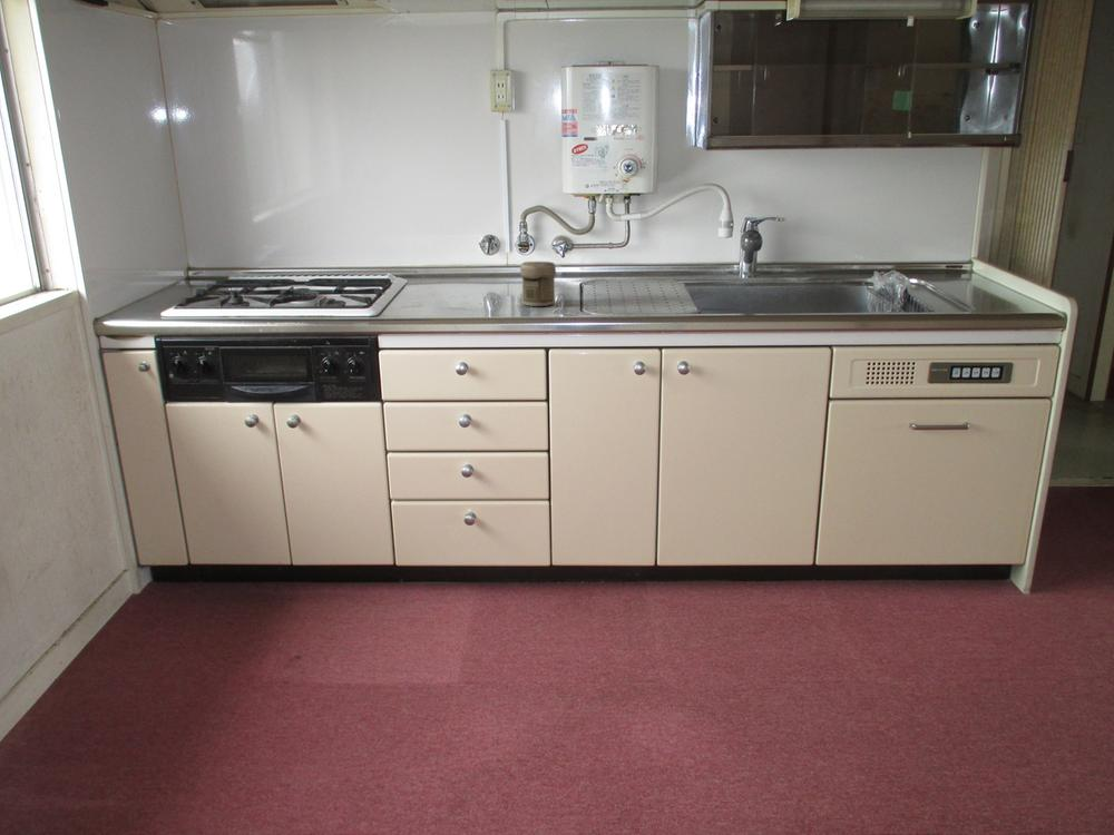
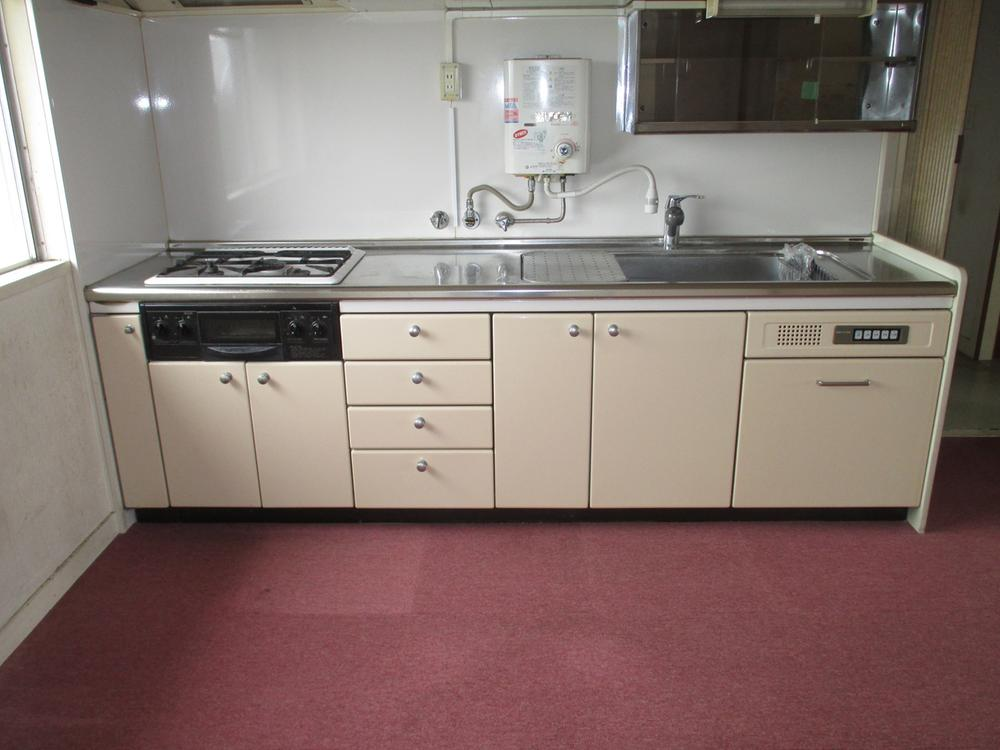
- jar (538, 283)
